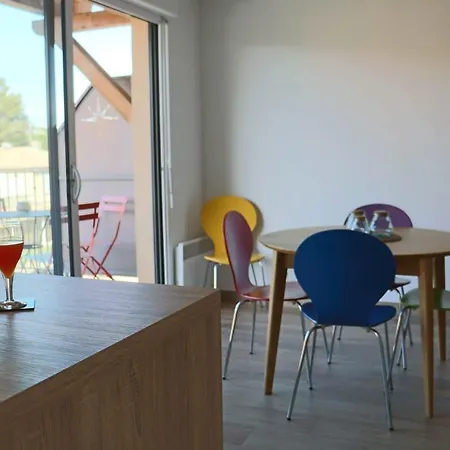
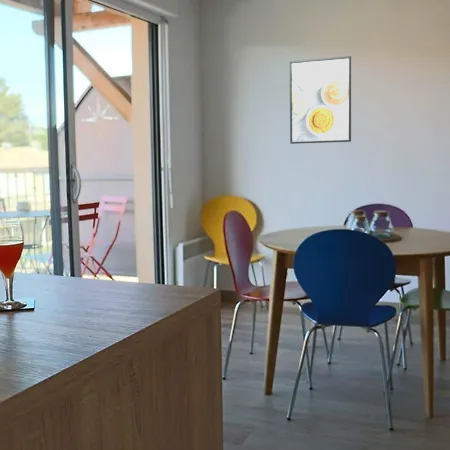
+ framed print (319, 101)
